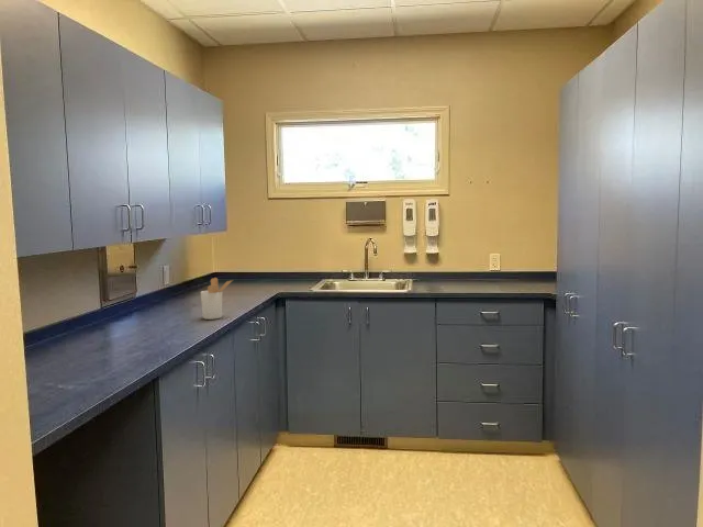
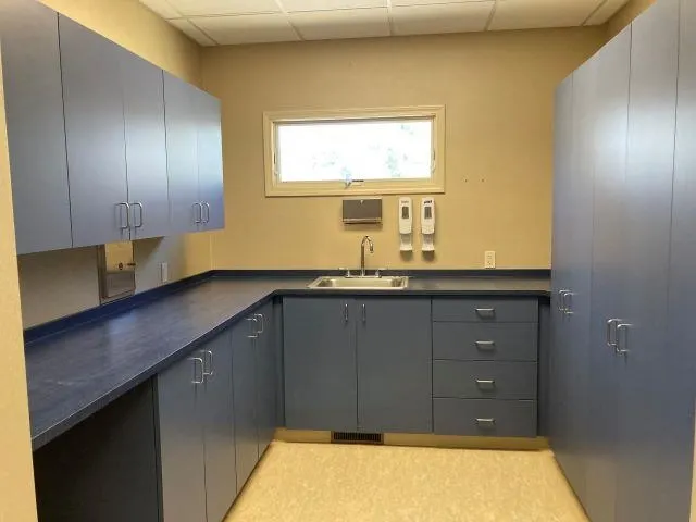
- utensil holder (216, 298)
